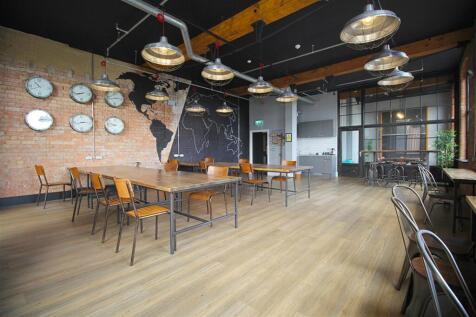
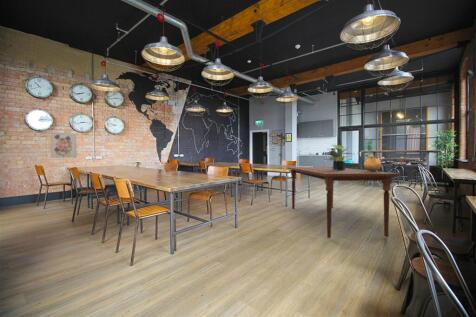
+ potted plant (340, 156)
+ dining table (330, 195)
+ wall art (64, 145)
+ ceramic pot (372, 163)
